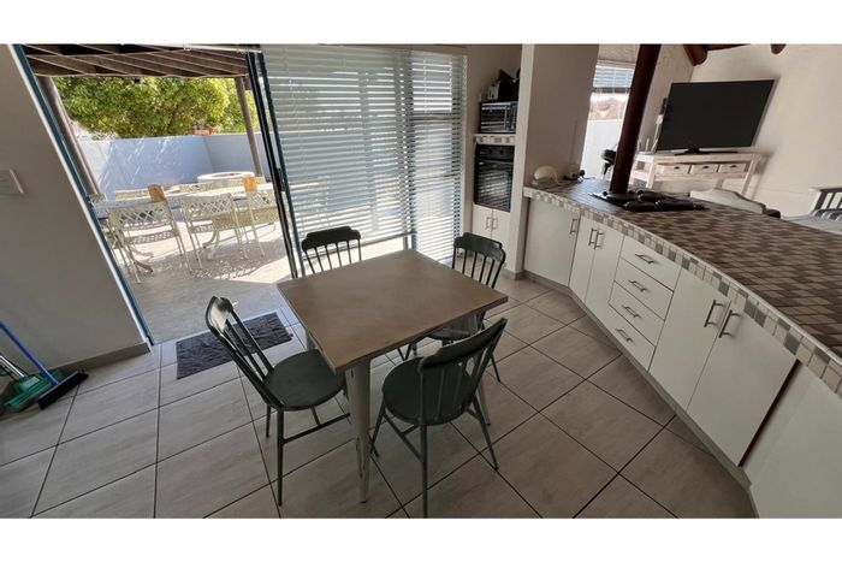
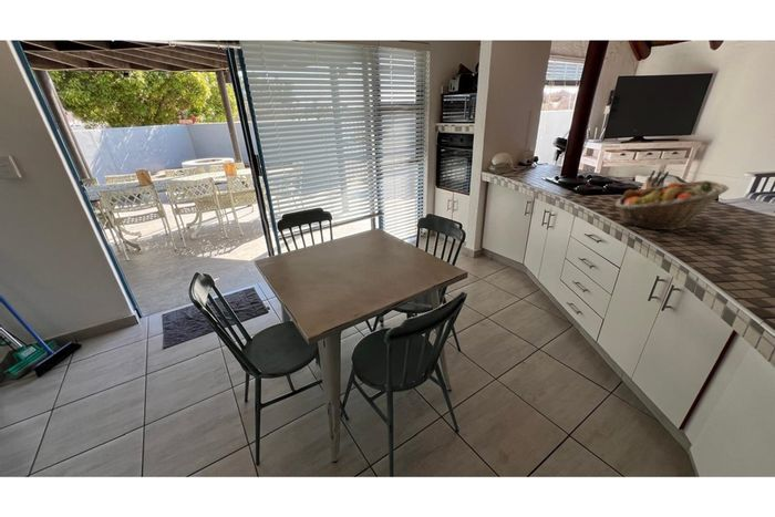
+ fruit basket (663, 201)
+ knife block (652, 185)
